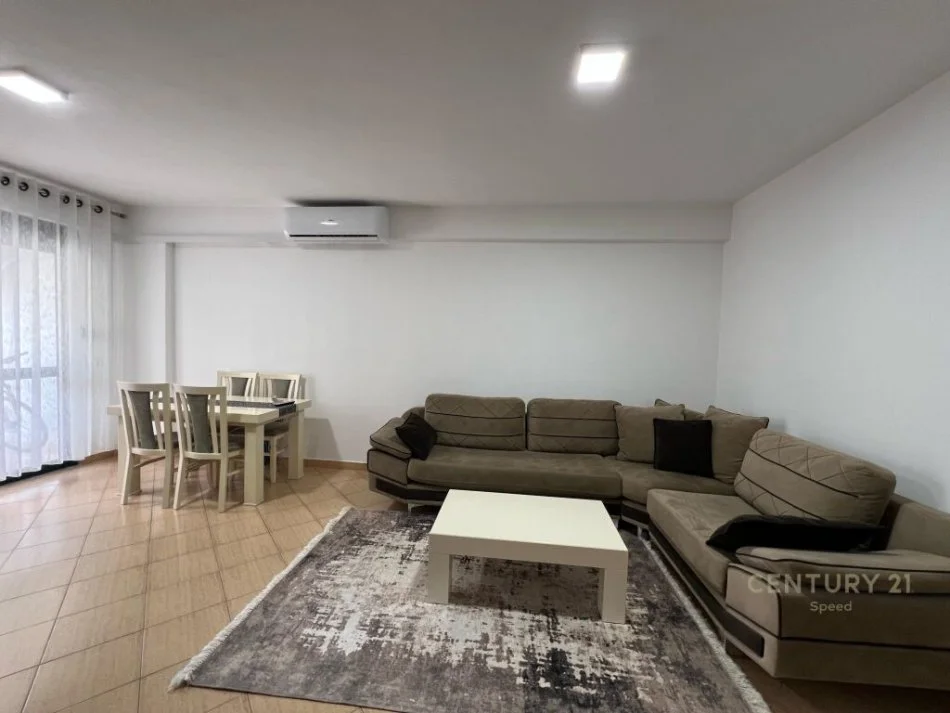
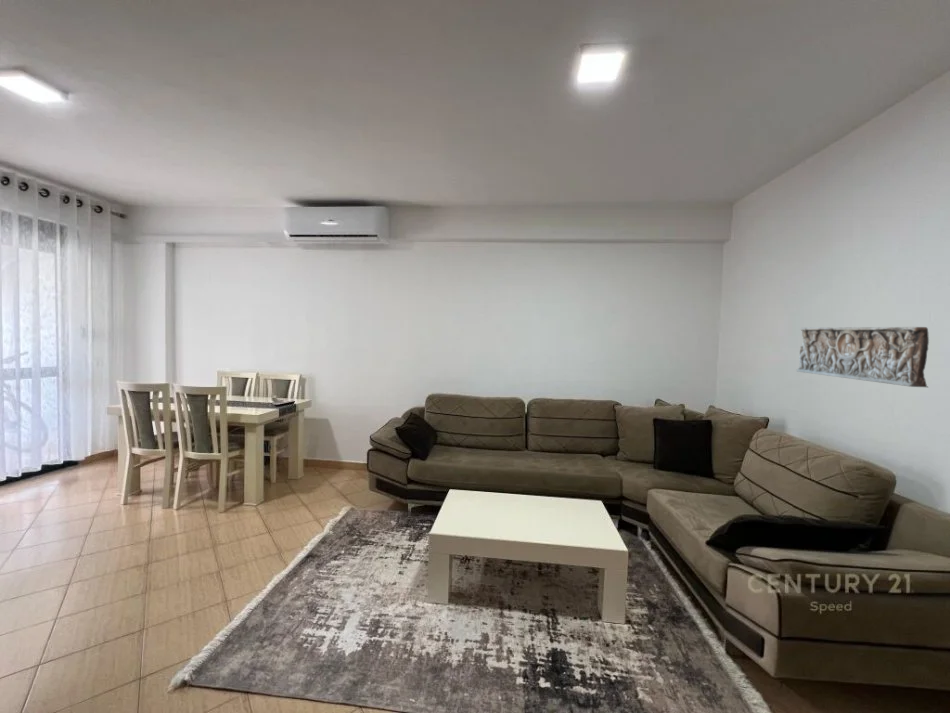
+ wall relief (853, 352)
